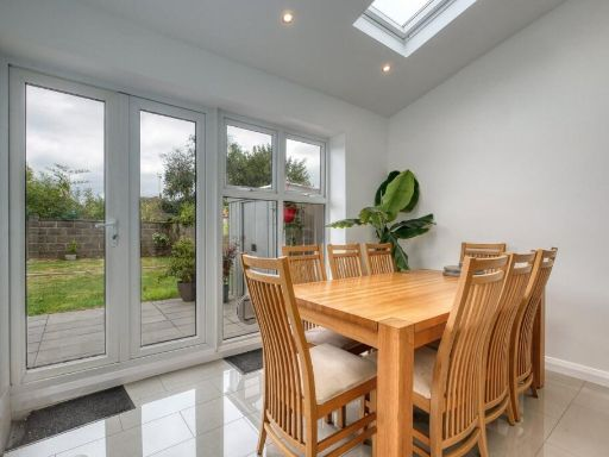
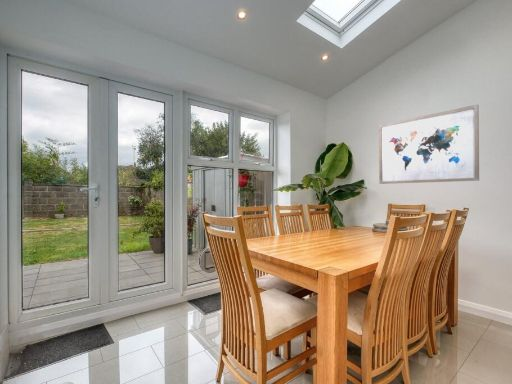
+ wall art (422, 149)
